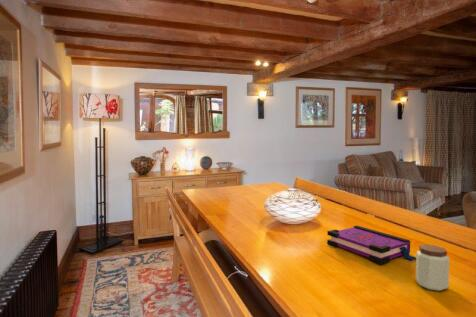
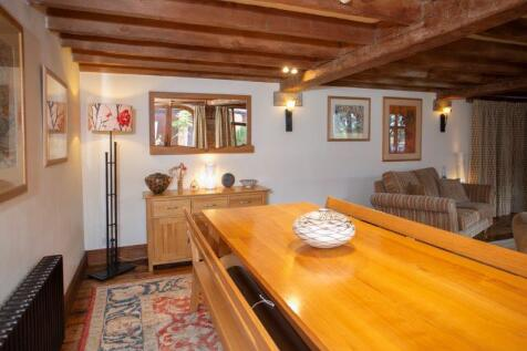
- board game (371, 243)
- peanut butter (432, 266)
